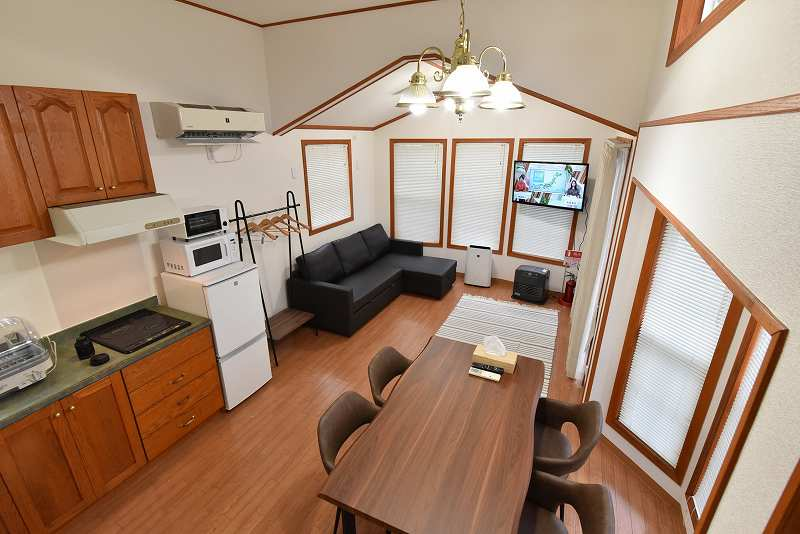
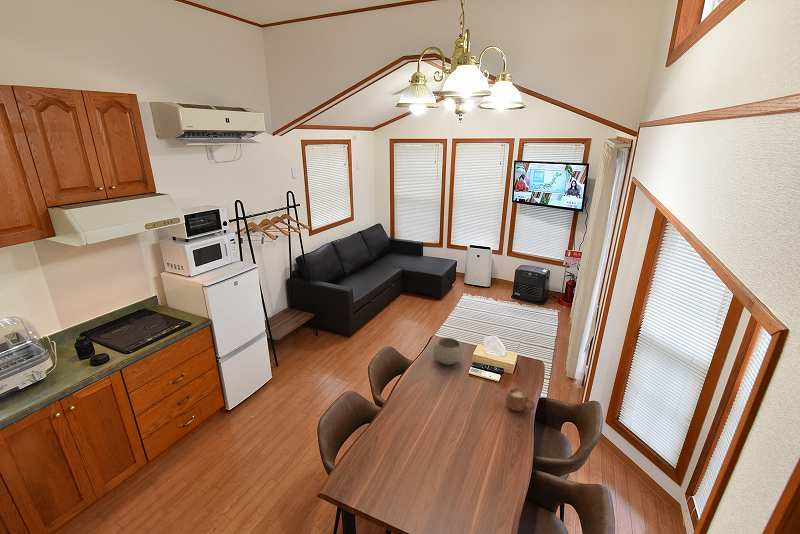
+ bowl (448, 351)
+ mug (520, 400)
